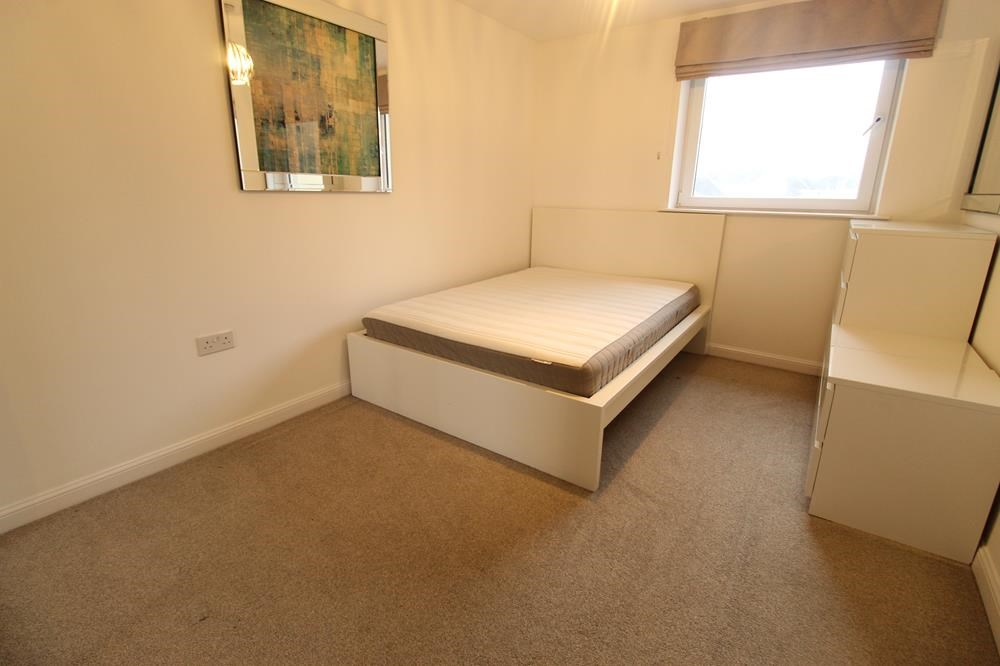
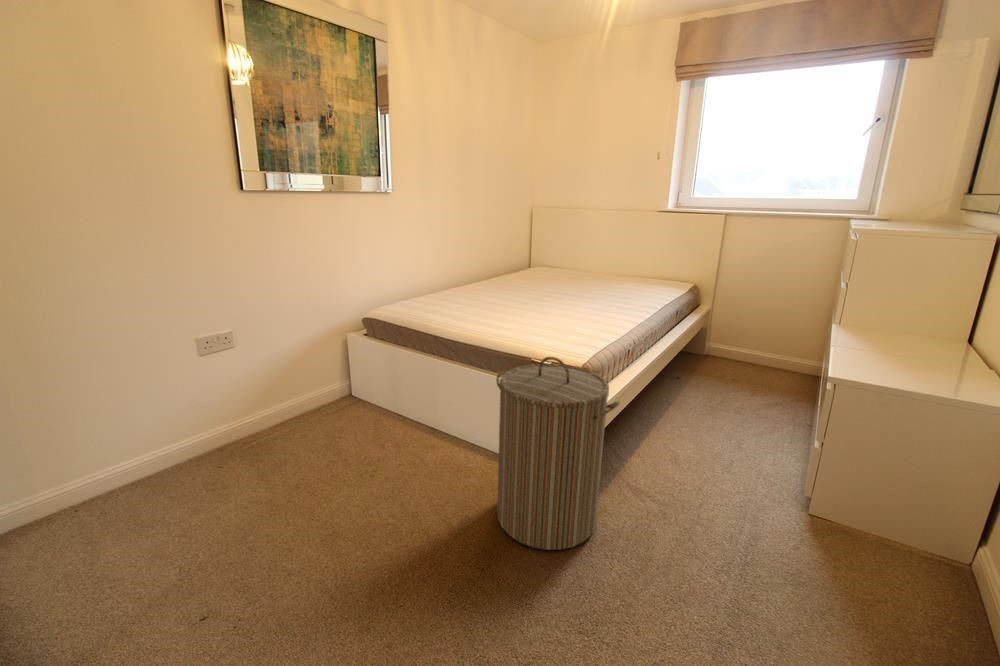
+ laundry hamper (550, 440)
